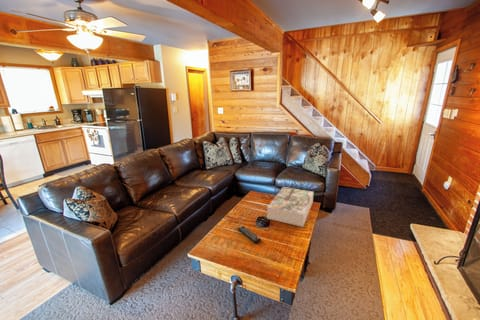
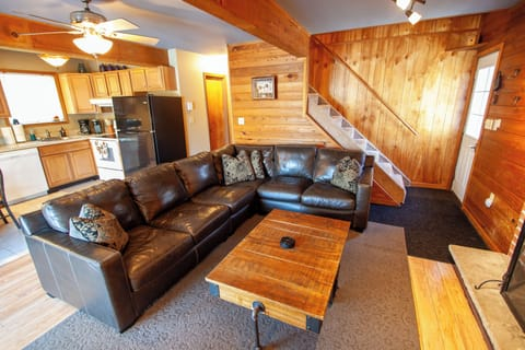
- board game (291, 204)
- remote control (248, 234)
